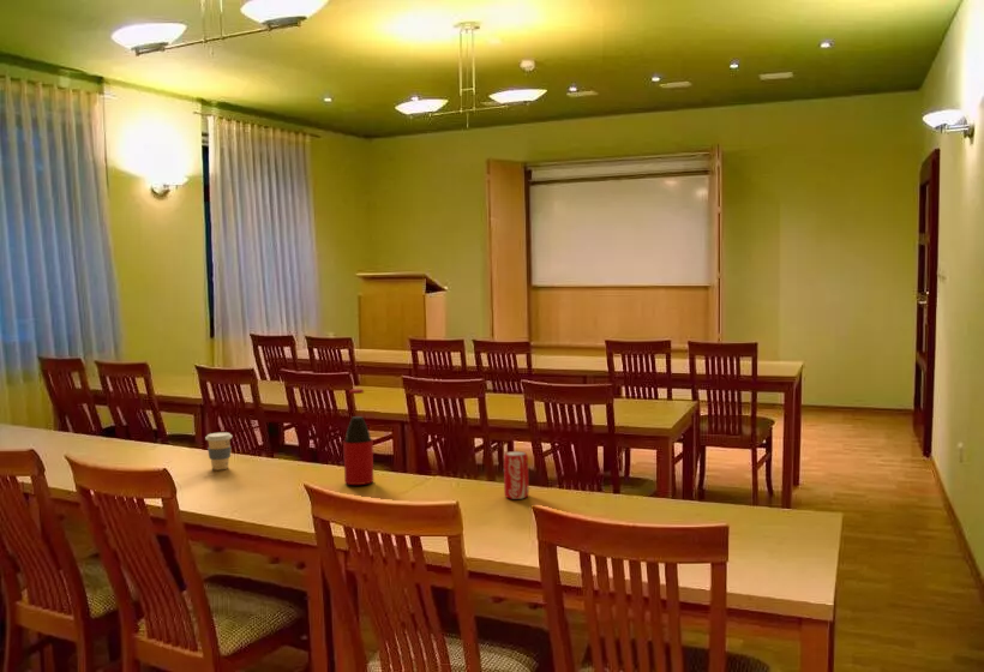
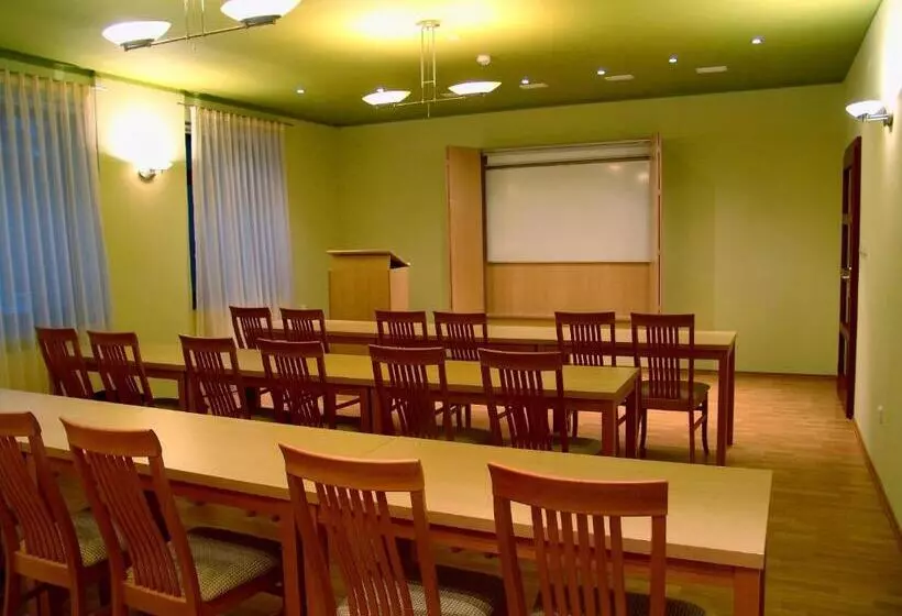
- beverage can (516, 474)
- bottle (358, 436)
- coffee cup (218, 451)
